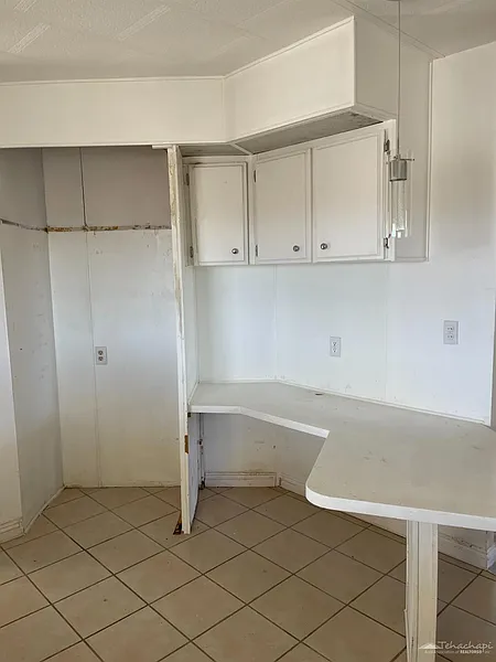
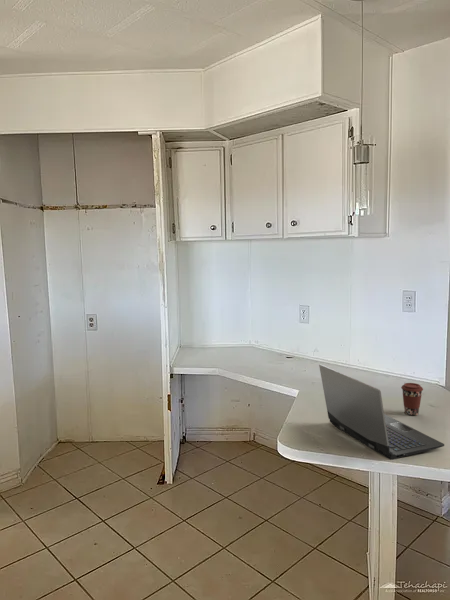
+ laptop computer (377, 404)
+ coffee cup (411, 399)
